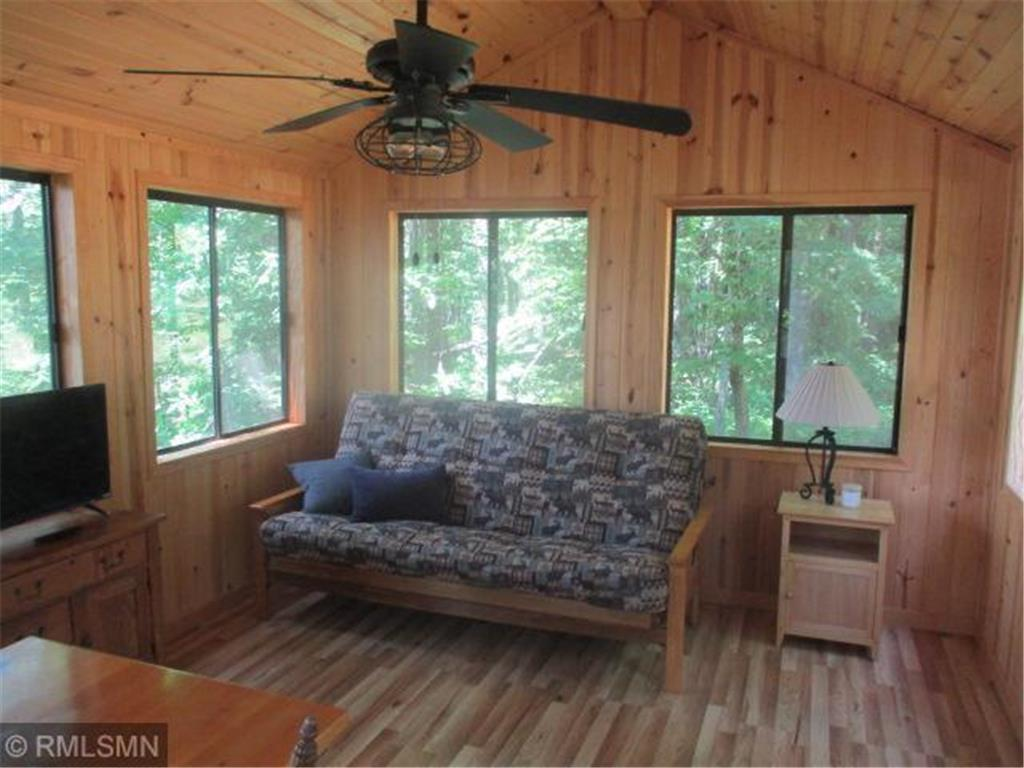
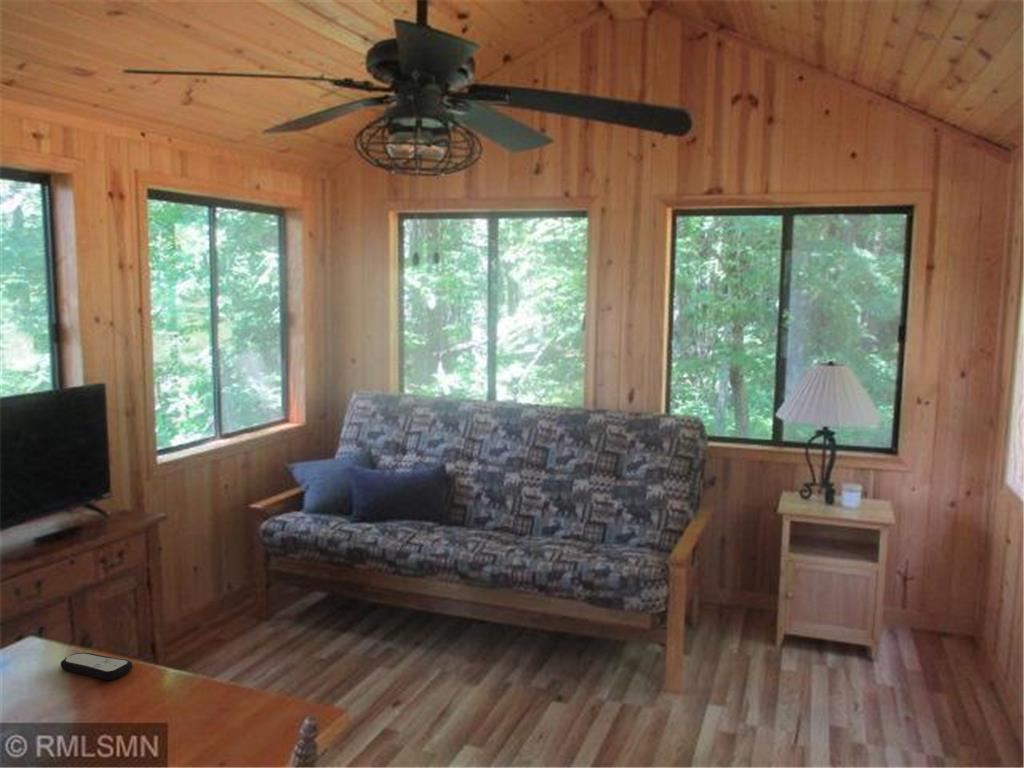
+ remote control (95, 665)
